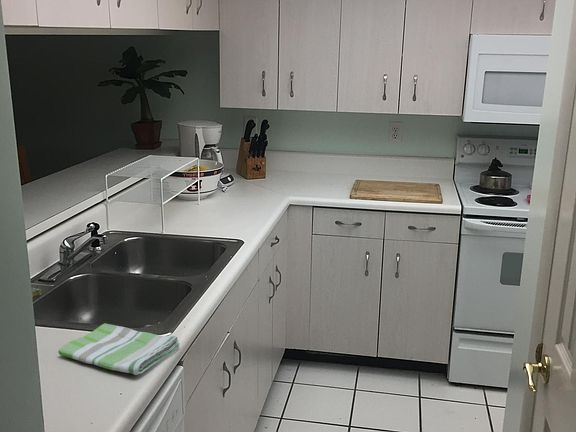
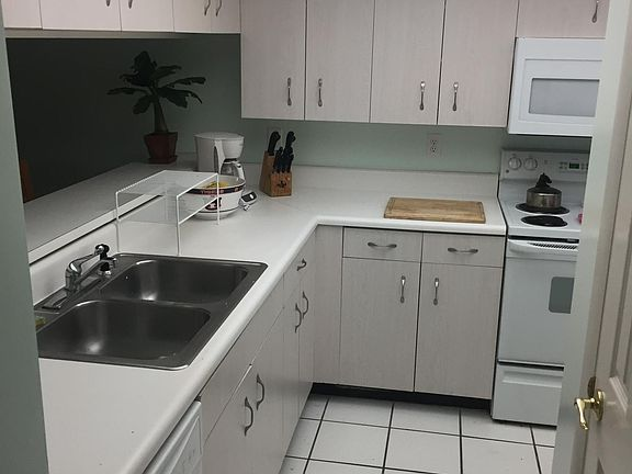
- dish towel (120, 345)
